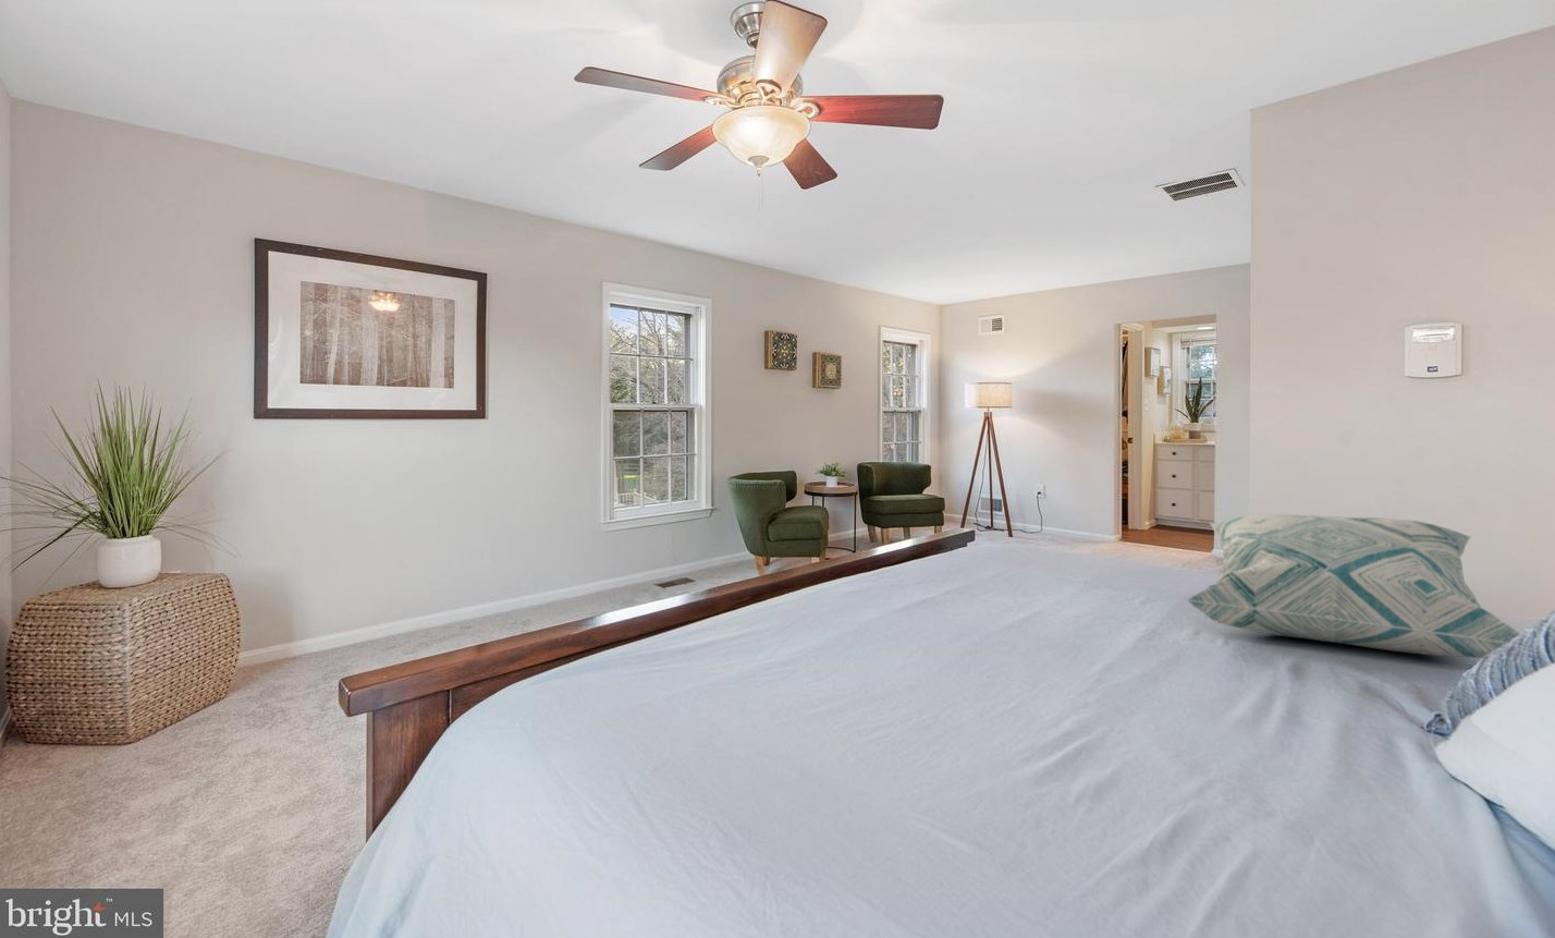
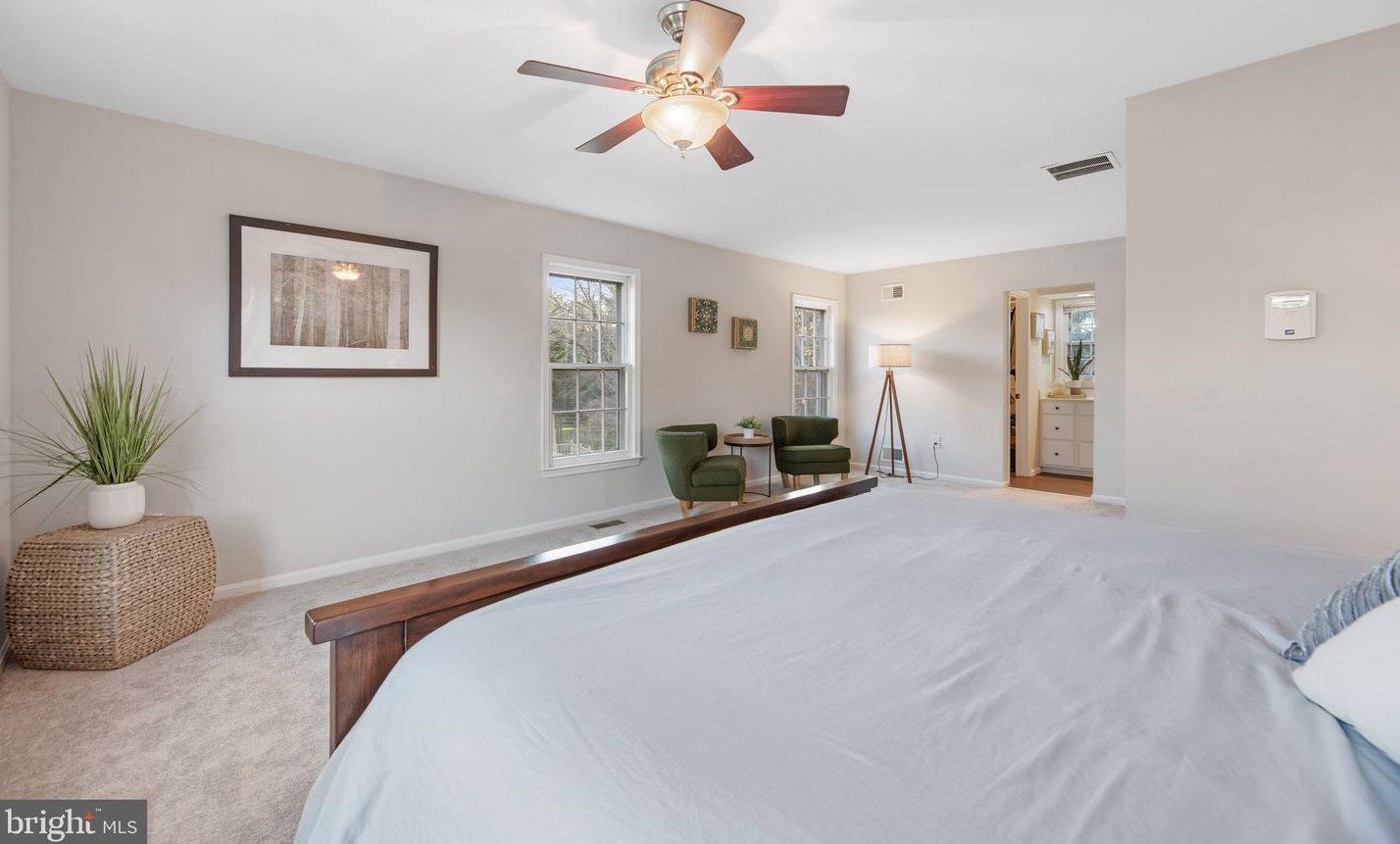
- decorative pillow (1332, 576)
